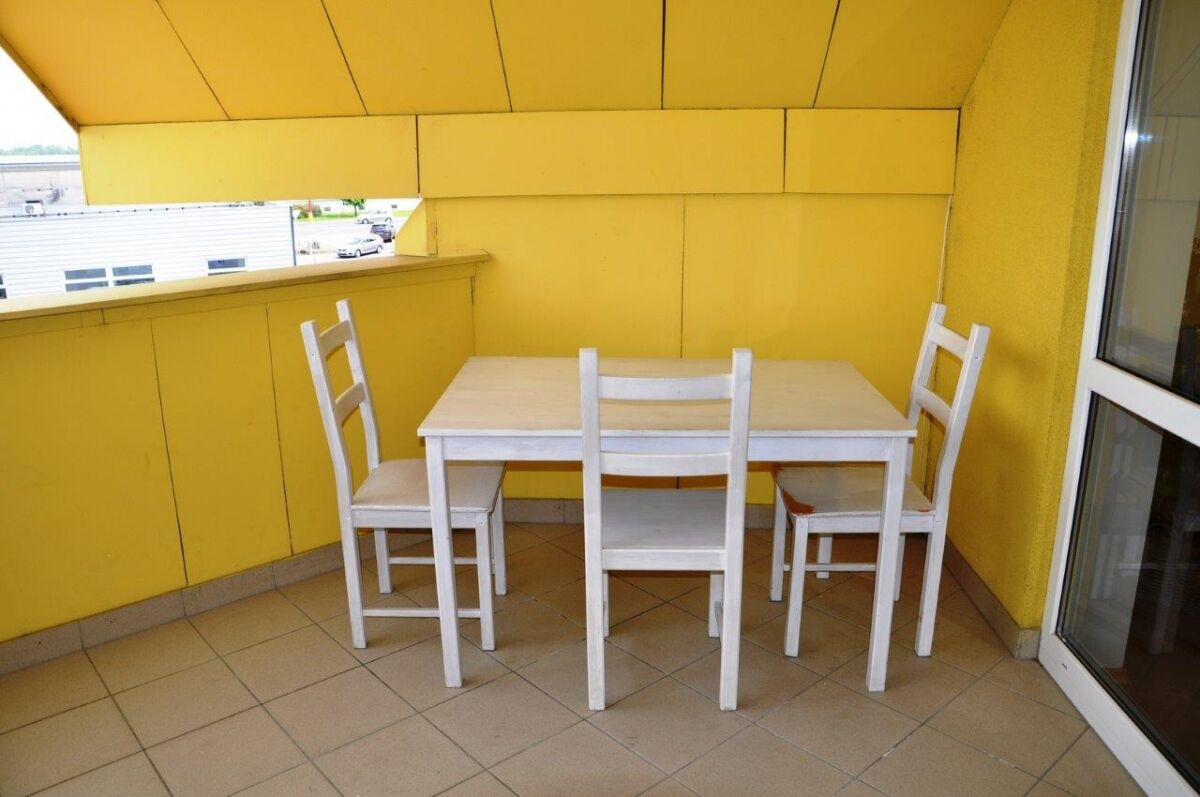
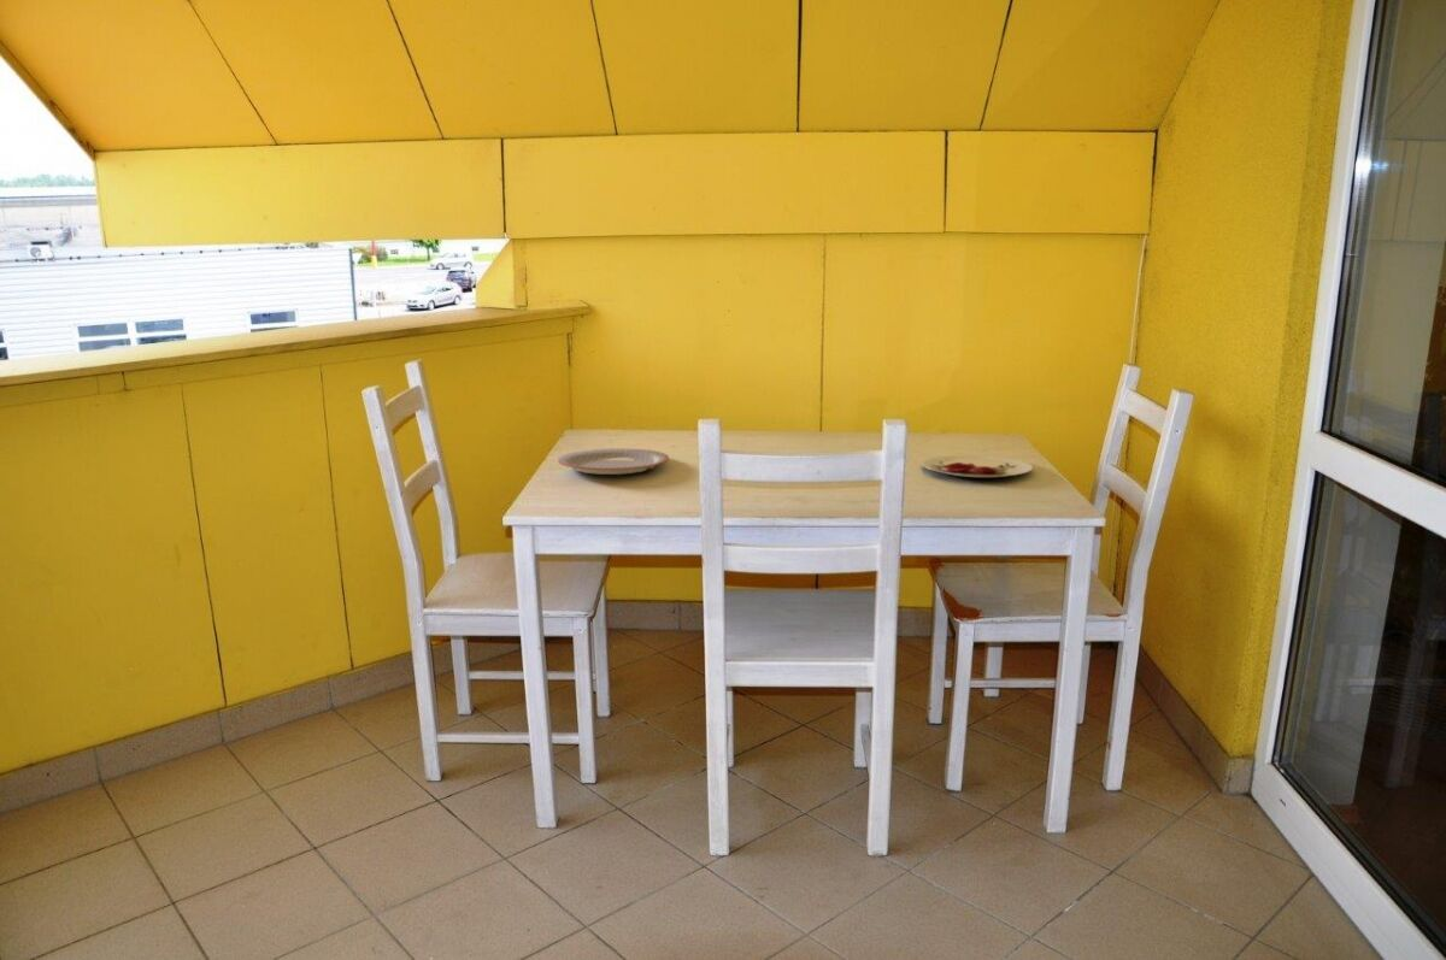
+ plate (976, 465)
+ plate (613, 461)
